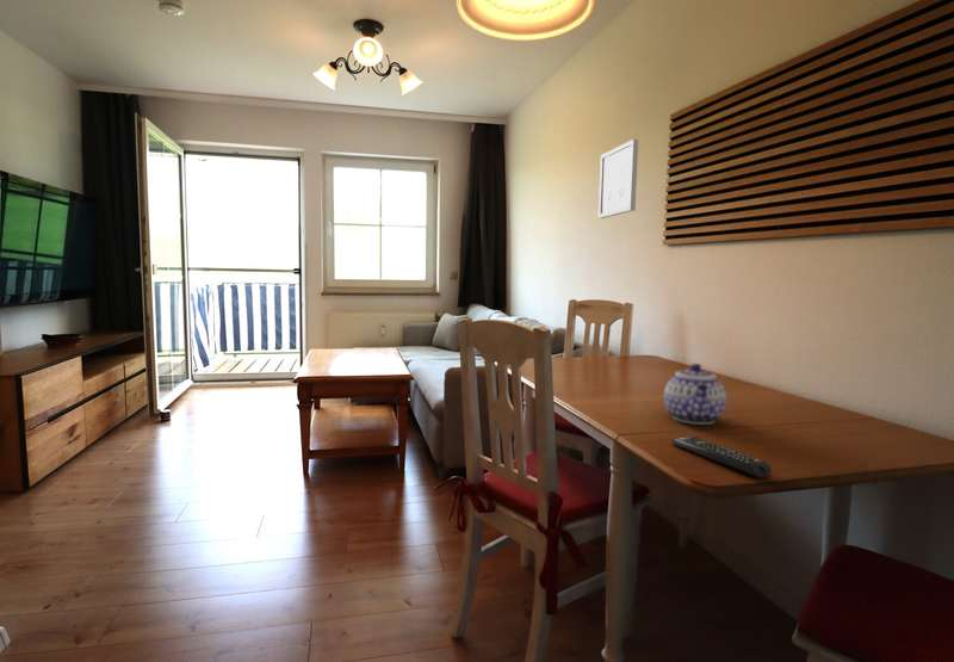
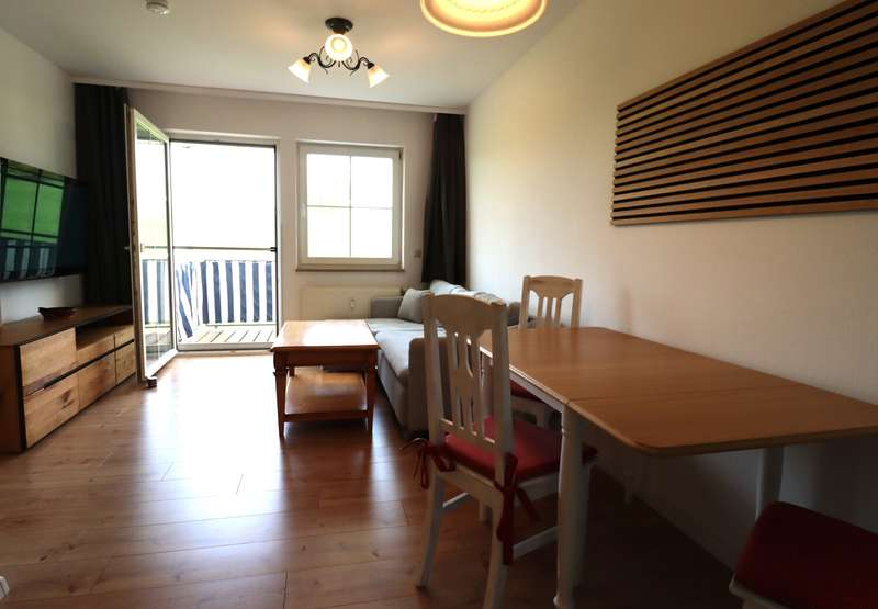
- wall art (617, 181)
- teapot (694, 391)
- remote control (717, 453)
